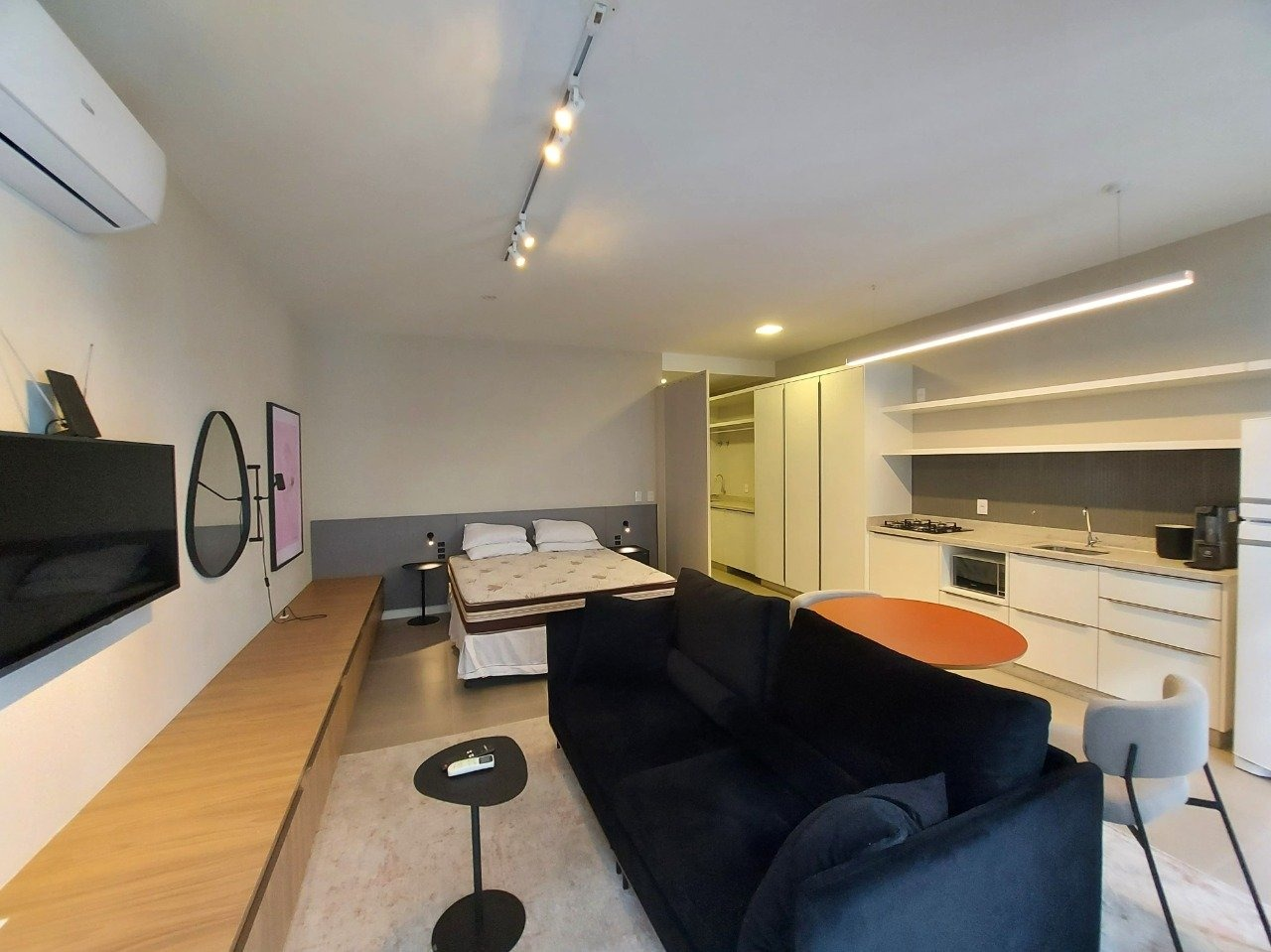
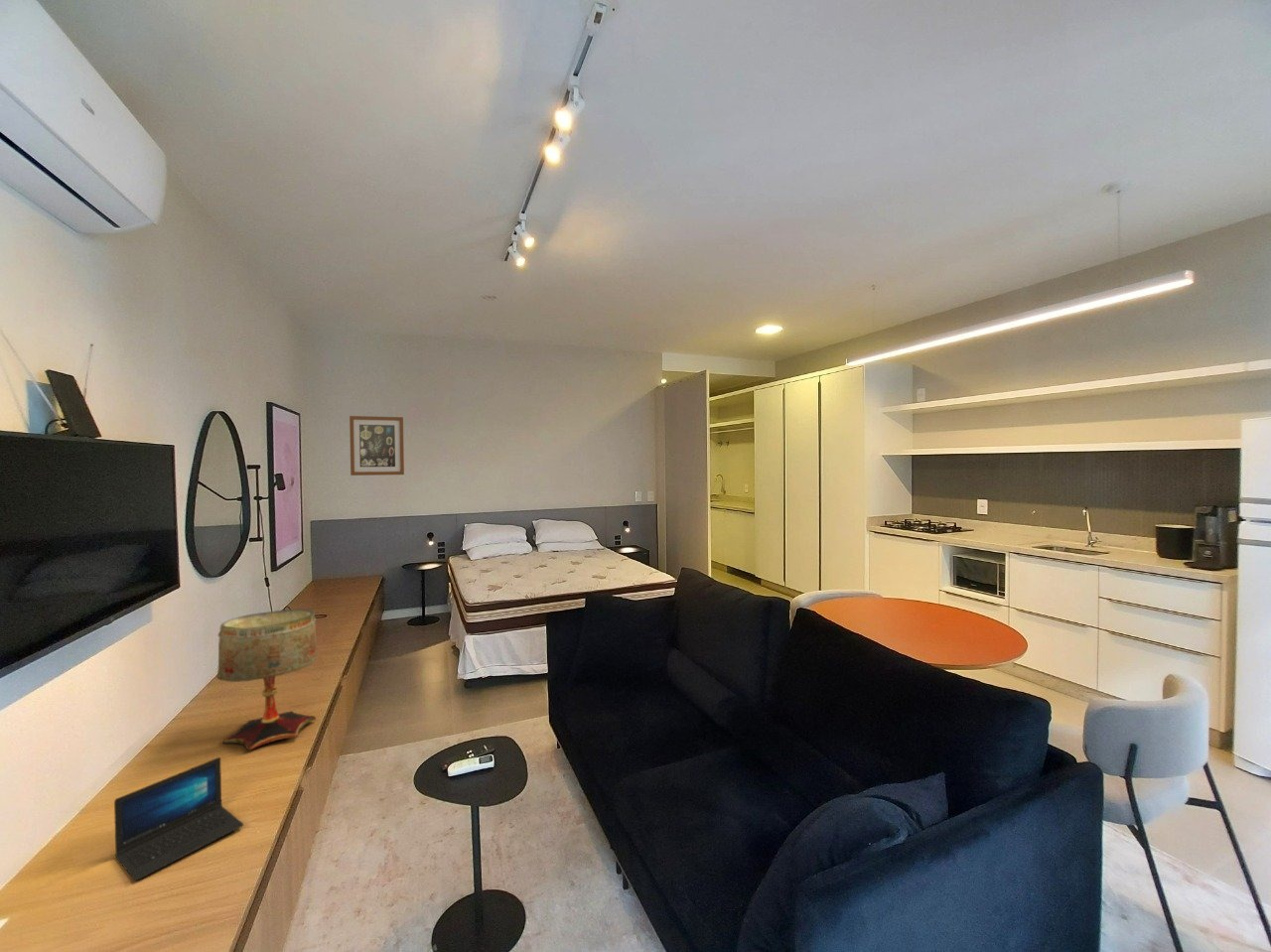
+ table lamp (269, 674)
+ laptop (181, 813)
+ wall art (377, 446)
